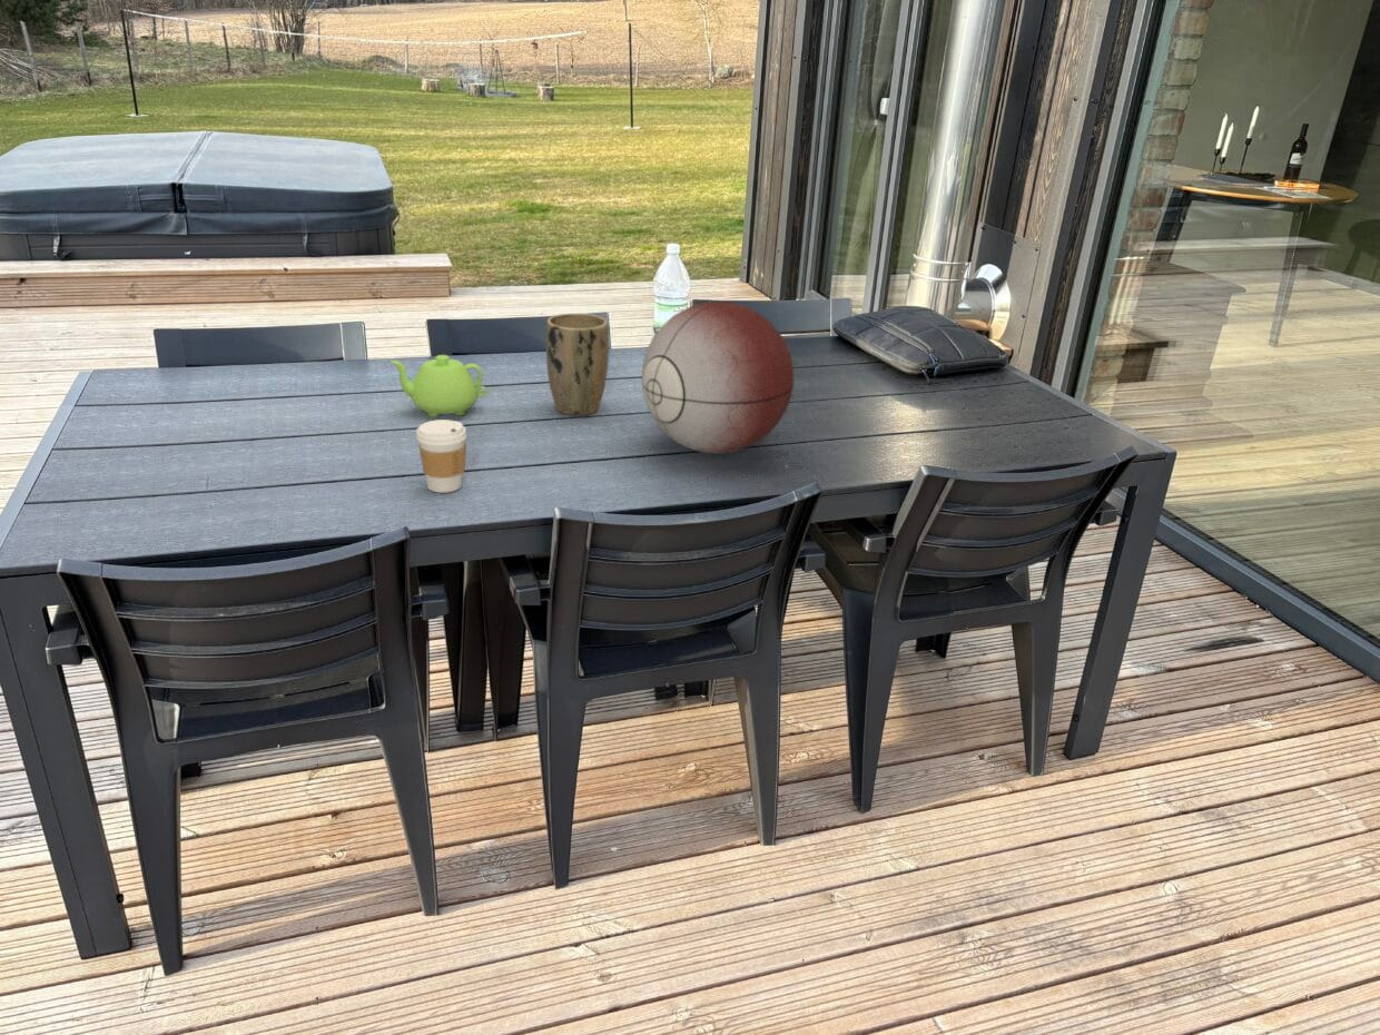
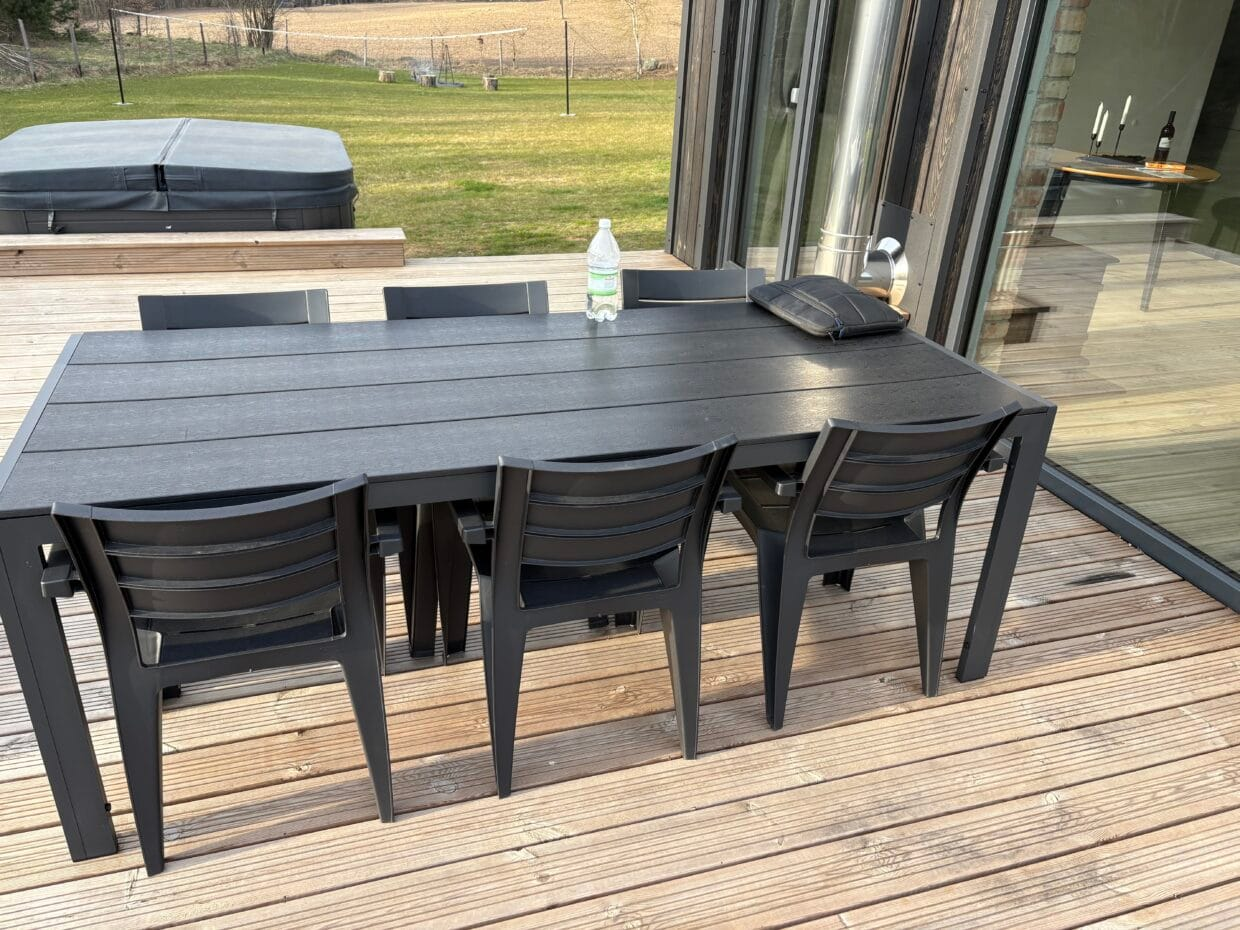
- teapot (438, 383)
- plant pot (576, 365)
- coffee cup (442, 455)
- decorative orb (716, 378)
